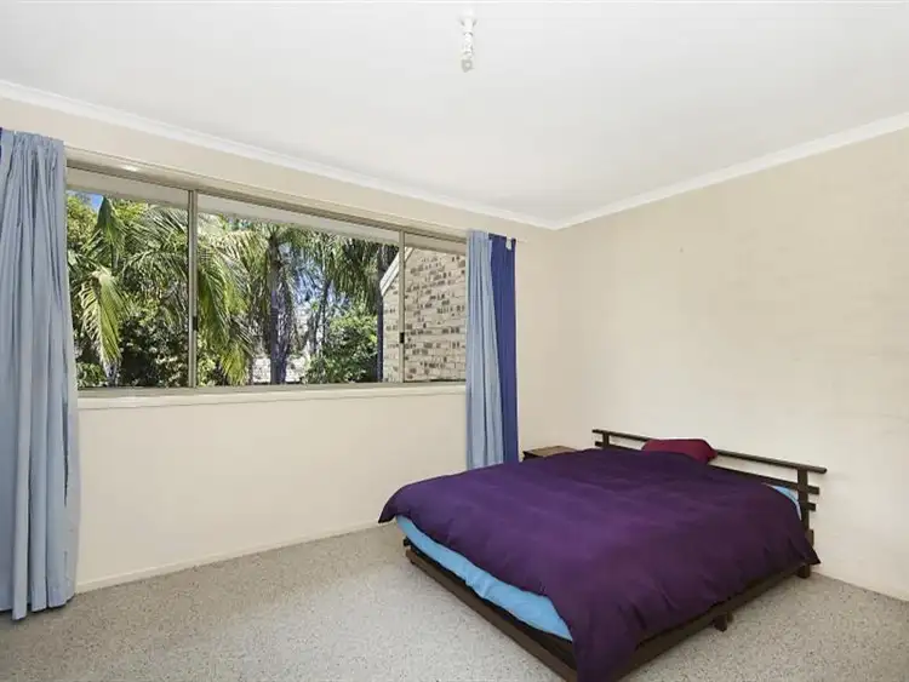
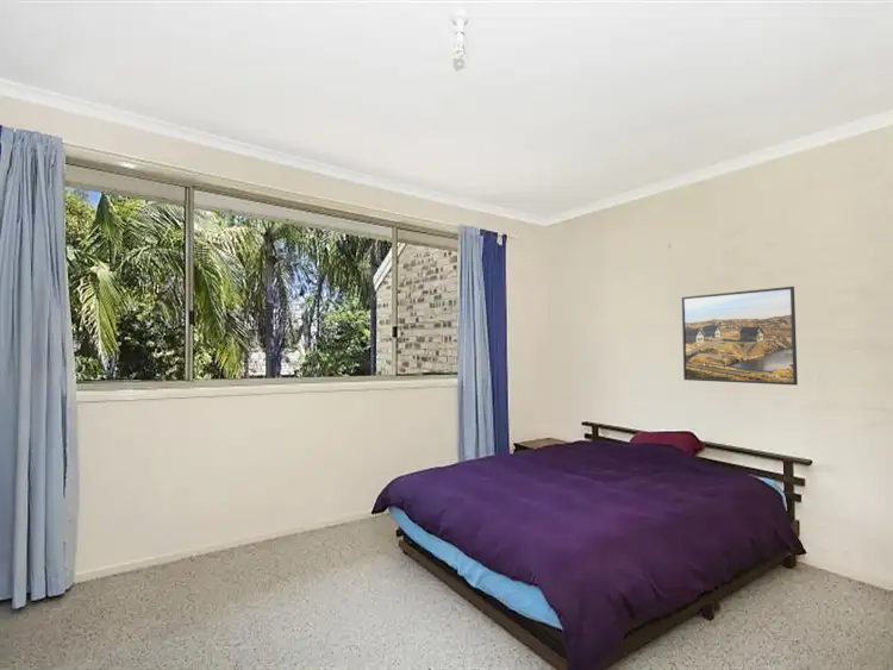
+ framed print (733, 337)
